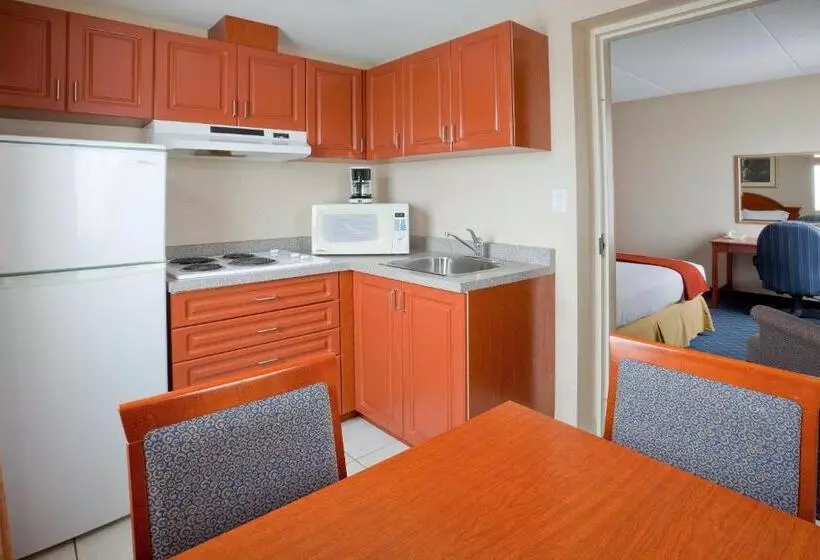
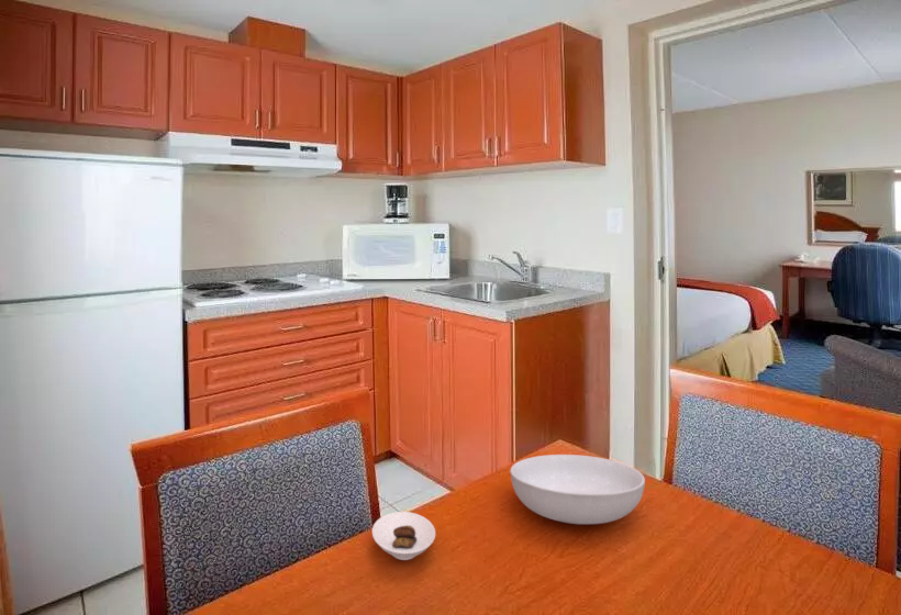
+ saucer (403, 537)
+ serving bowl (576, 492)
